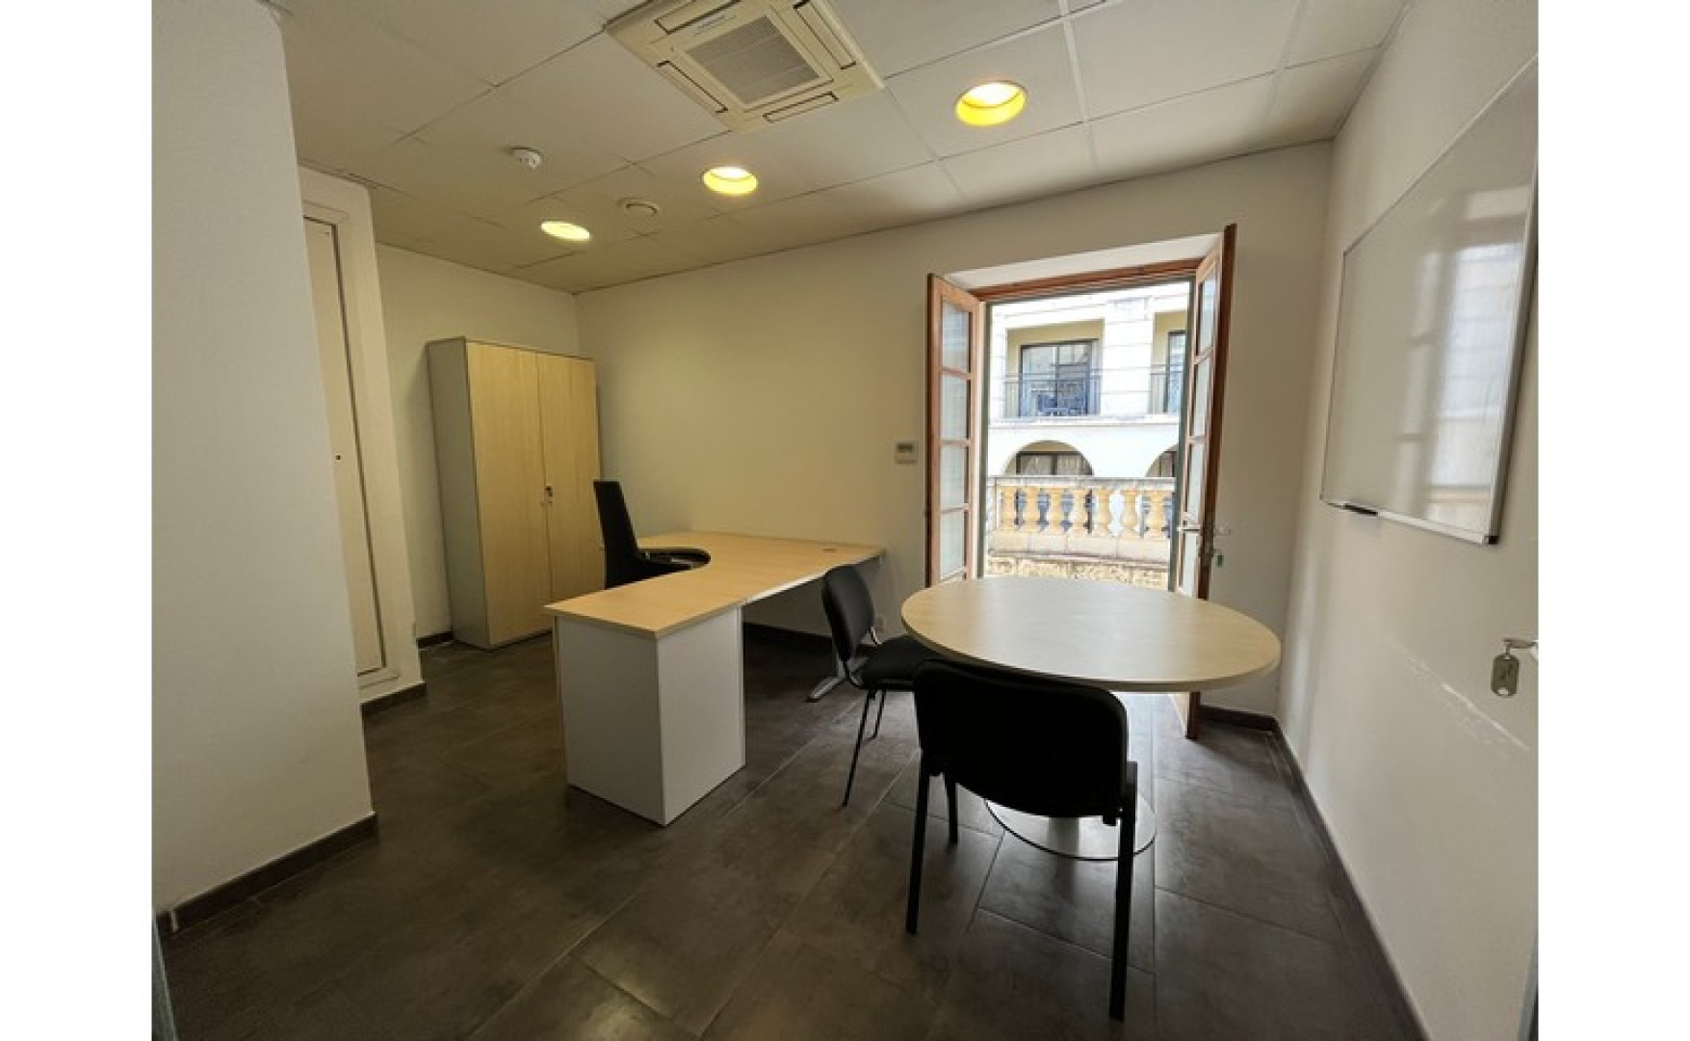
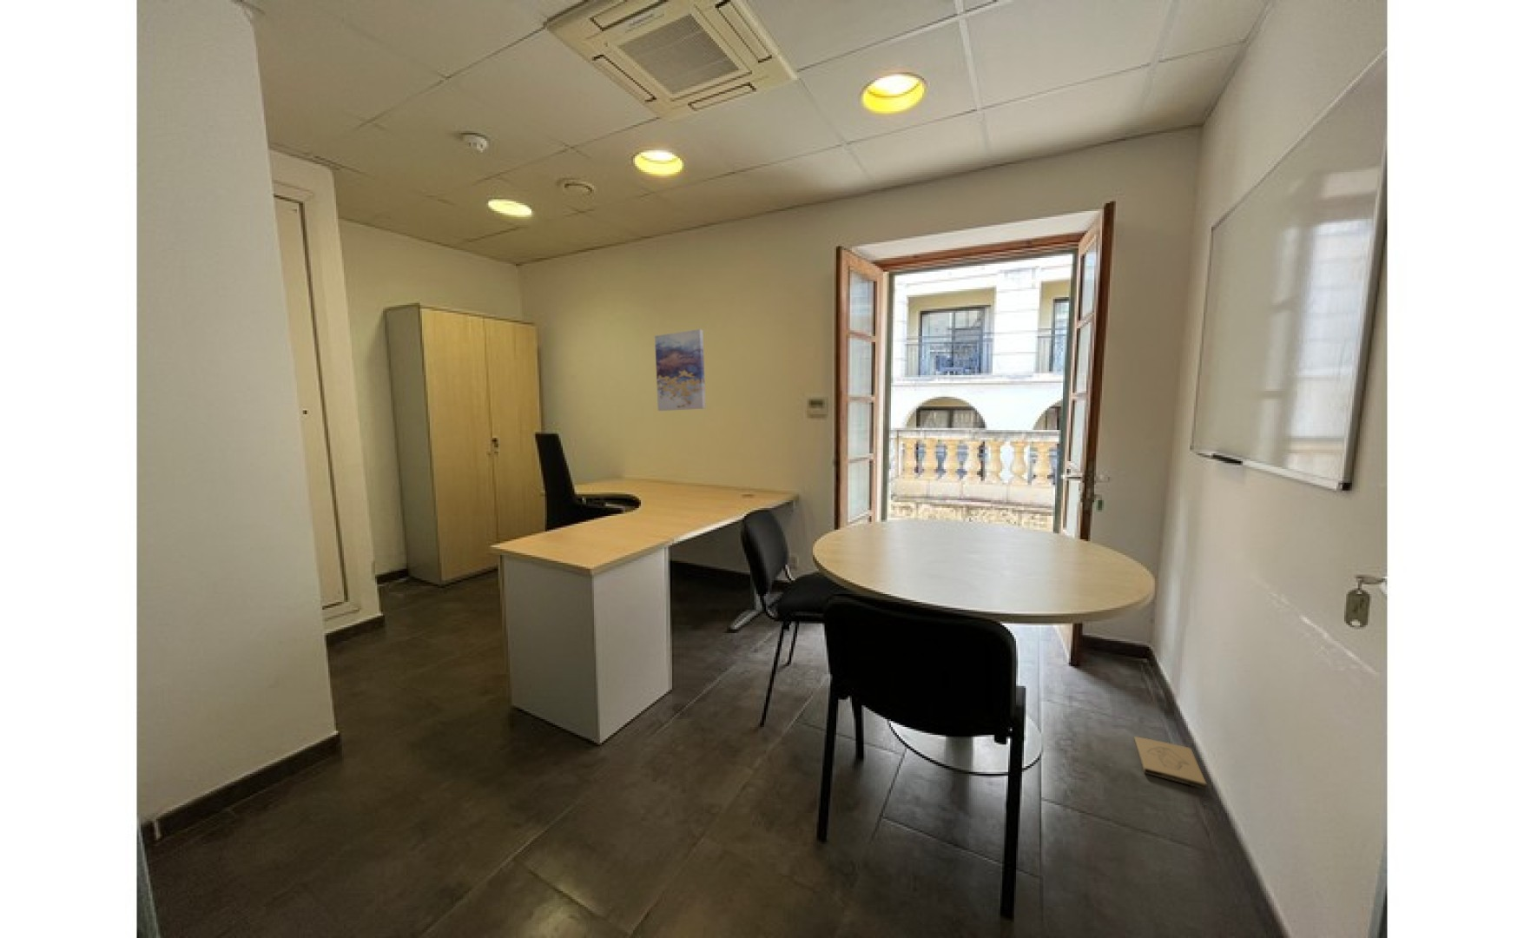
+ wall art (679, 371)
+ box (1167, 760)
